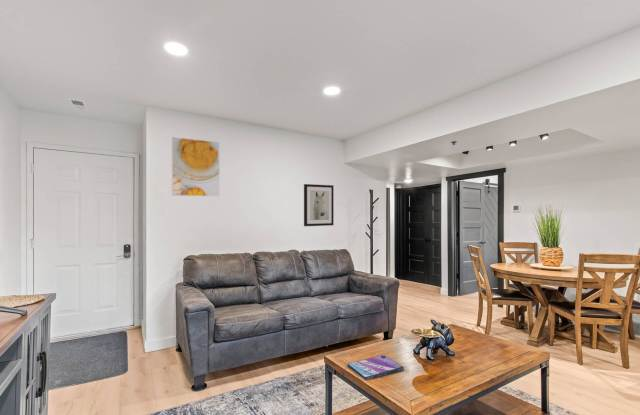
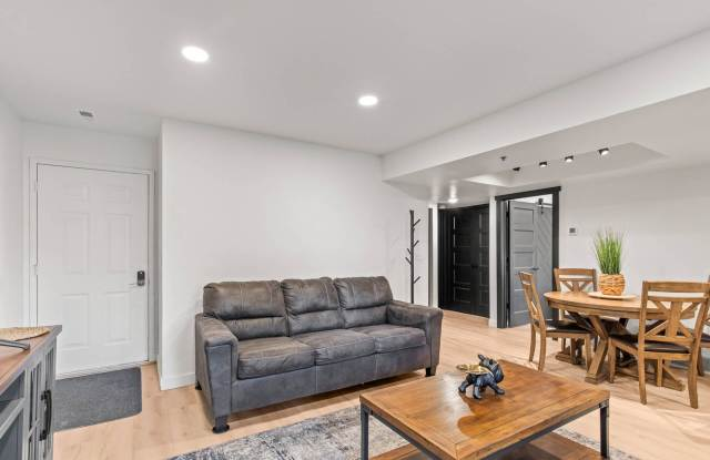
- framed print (196, 167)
- video game case (375, 366)
- wall art (319, 205)
